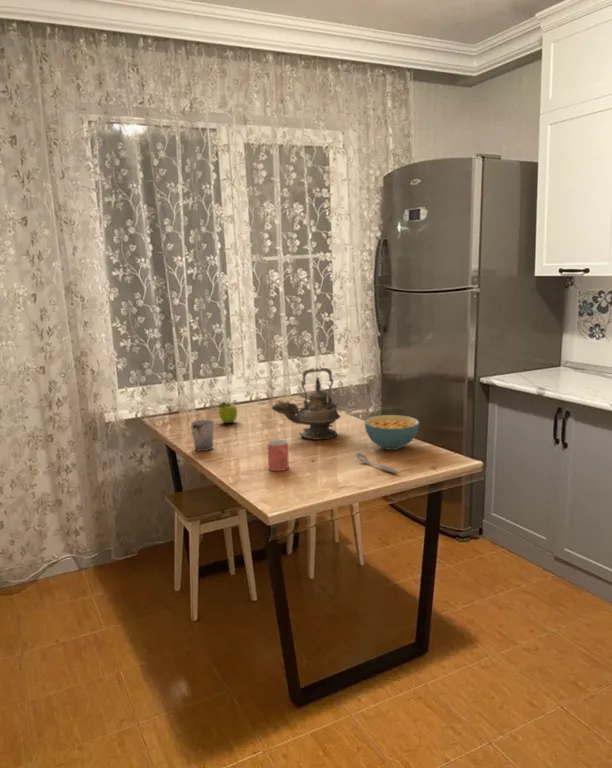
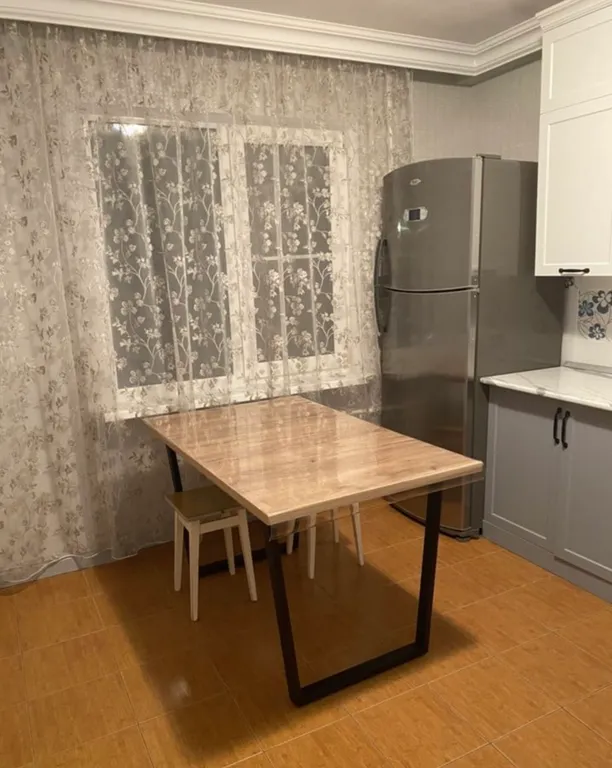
- spoon (376, 464)
- fruit (226, 411)
- cereal bowl (391, 434)
- cup (279, 456)
- teapot (305, 403)
- cup (203, 436)
